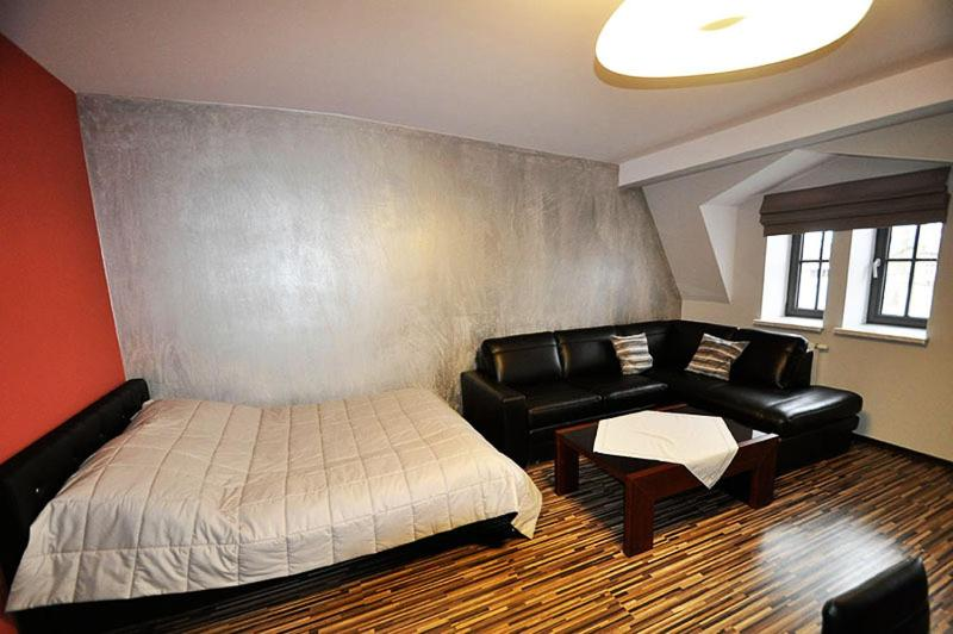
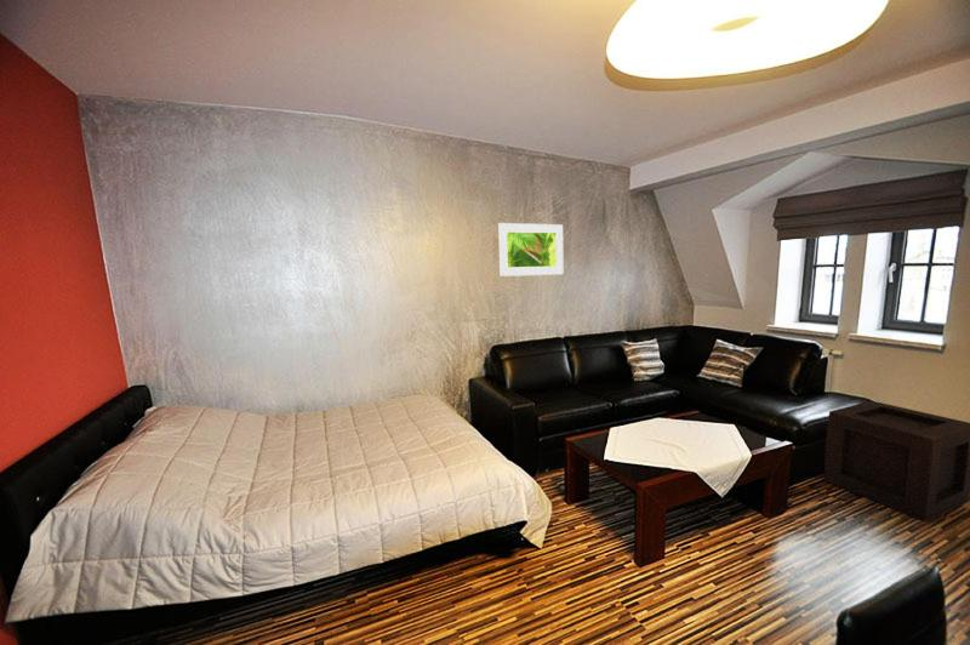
+ wooden crate (895, 453)
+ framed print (531, 250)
